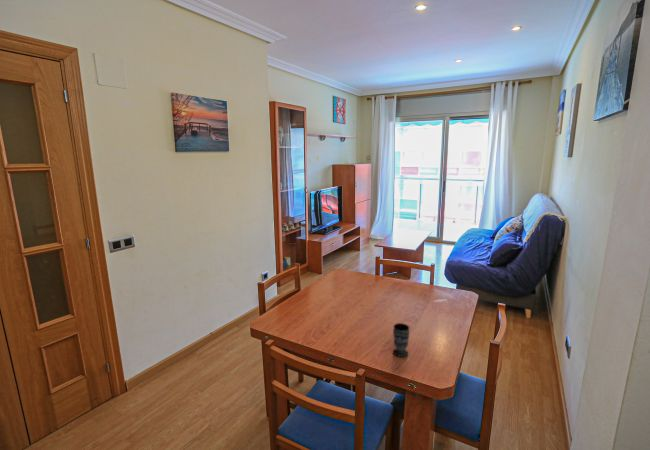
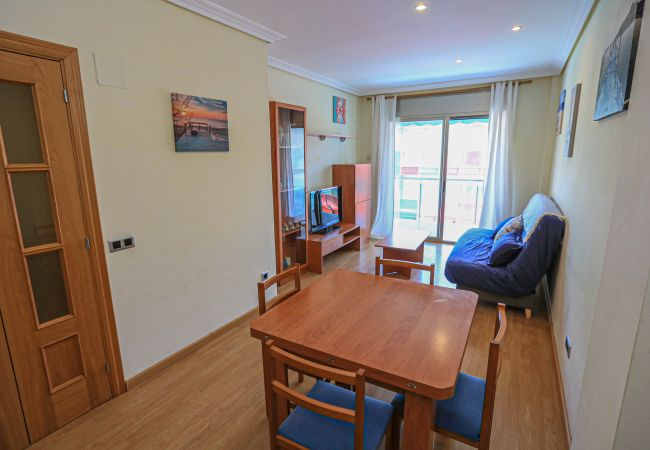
- cup (400, 340)
